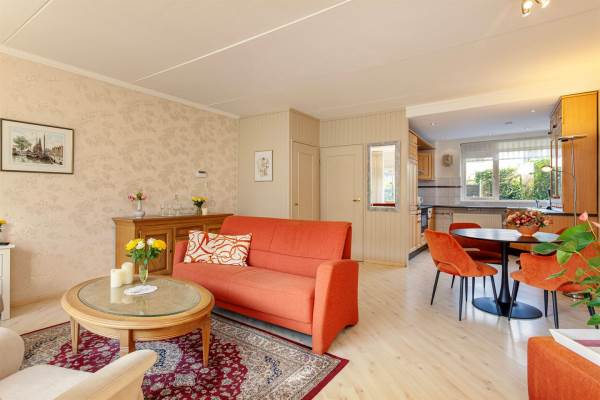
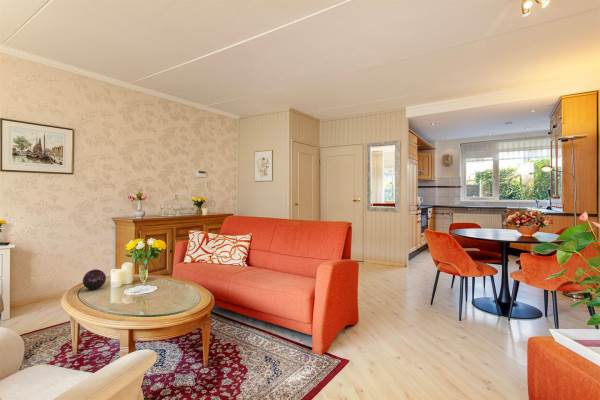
+ decorative orb (94, 279)
